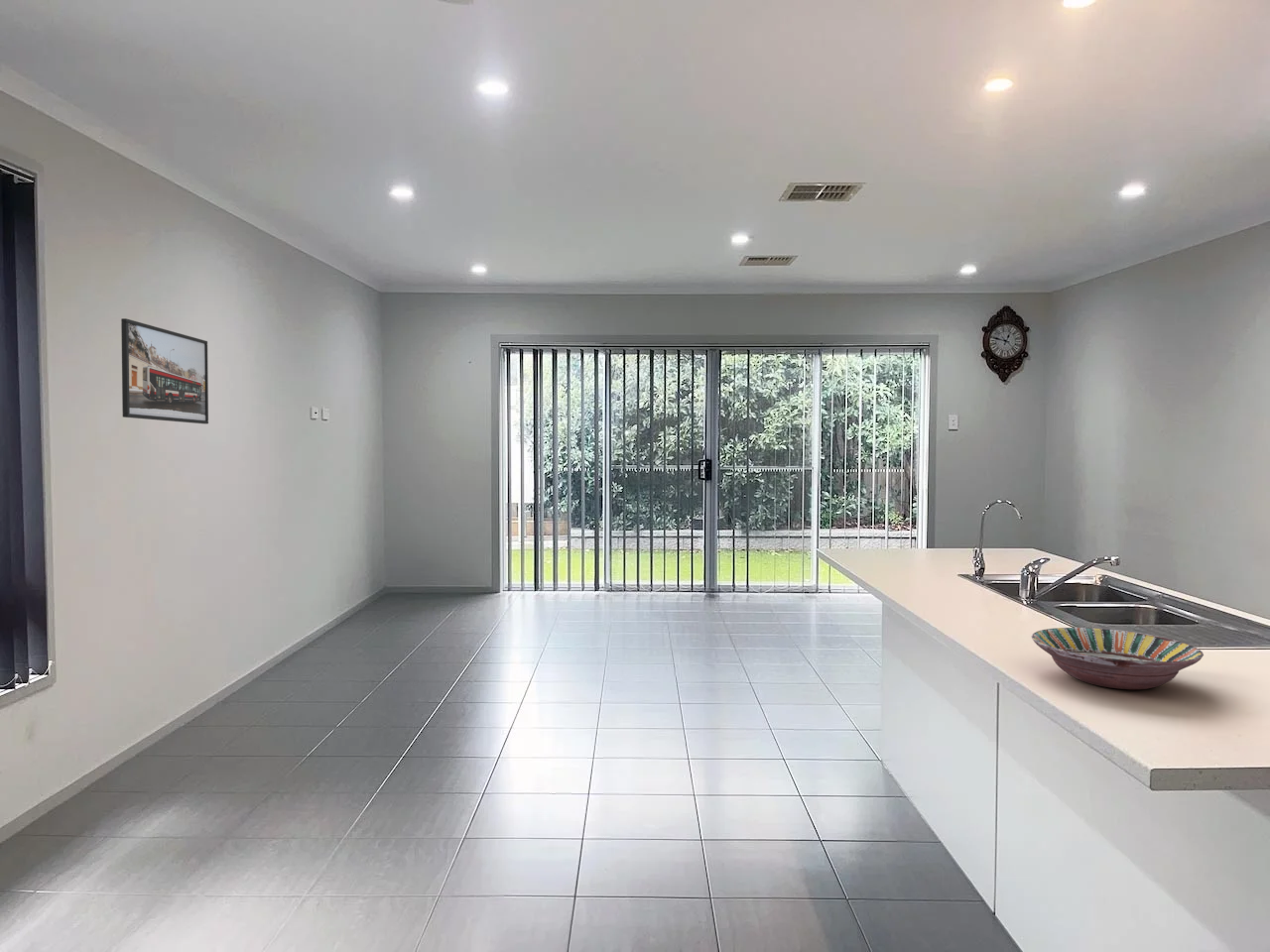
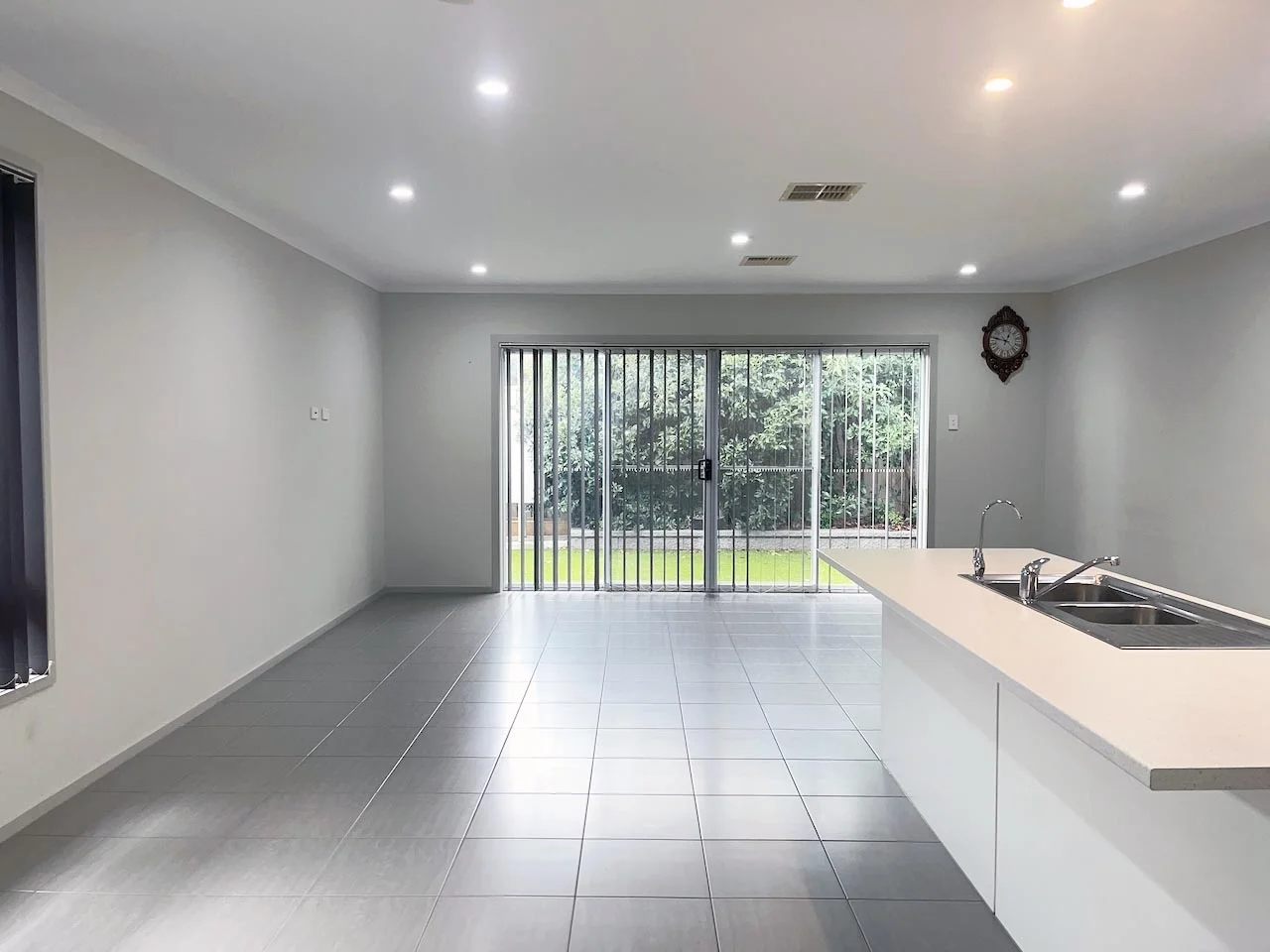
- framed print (169, 376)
- serving bowl (1112, 660)
